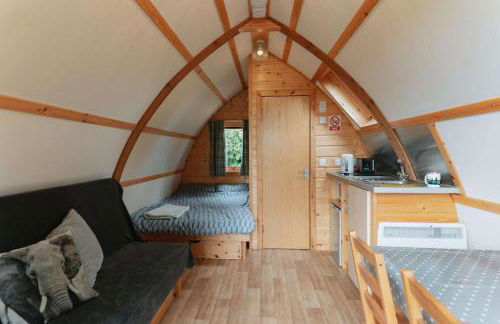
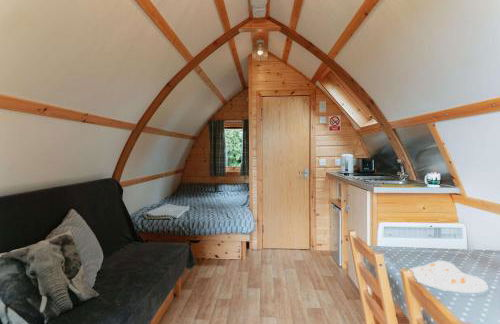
+ plate (445, 271)
